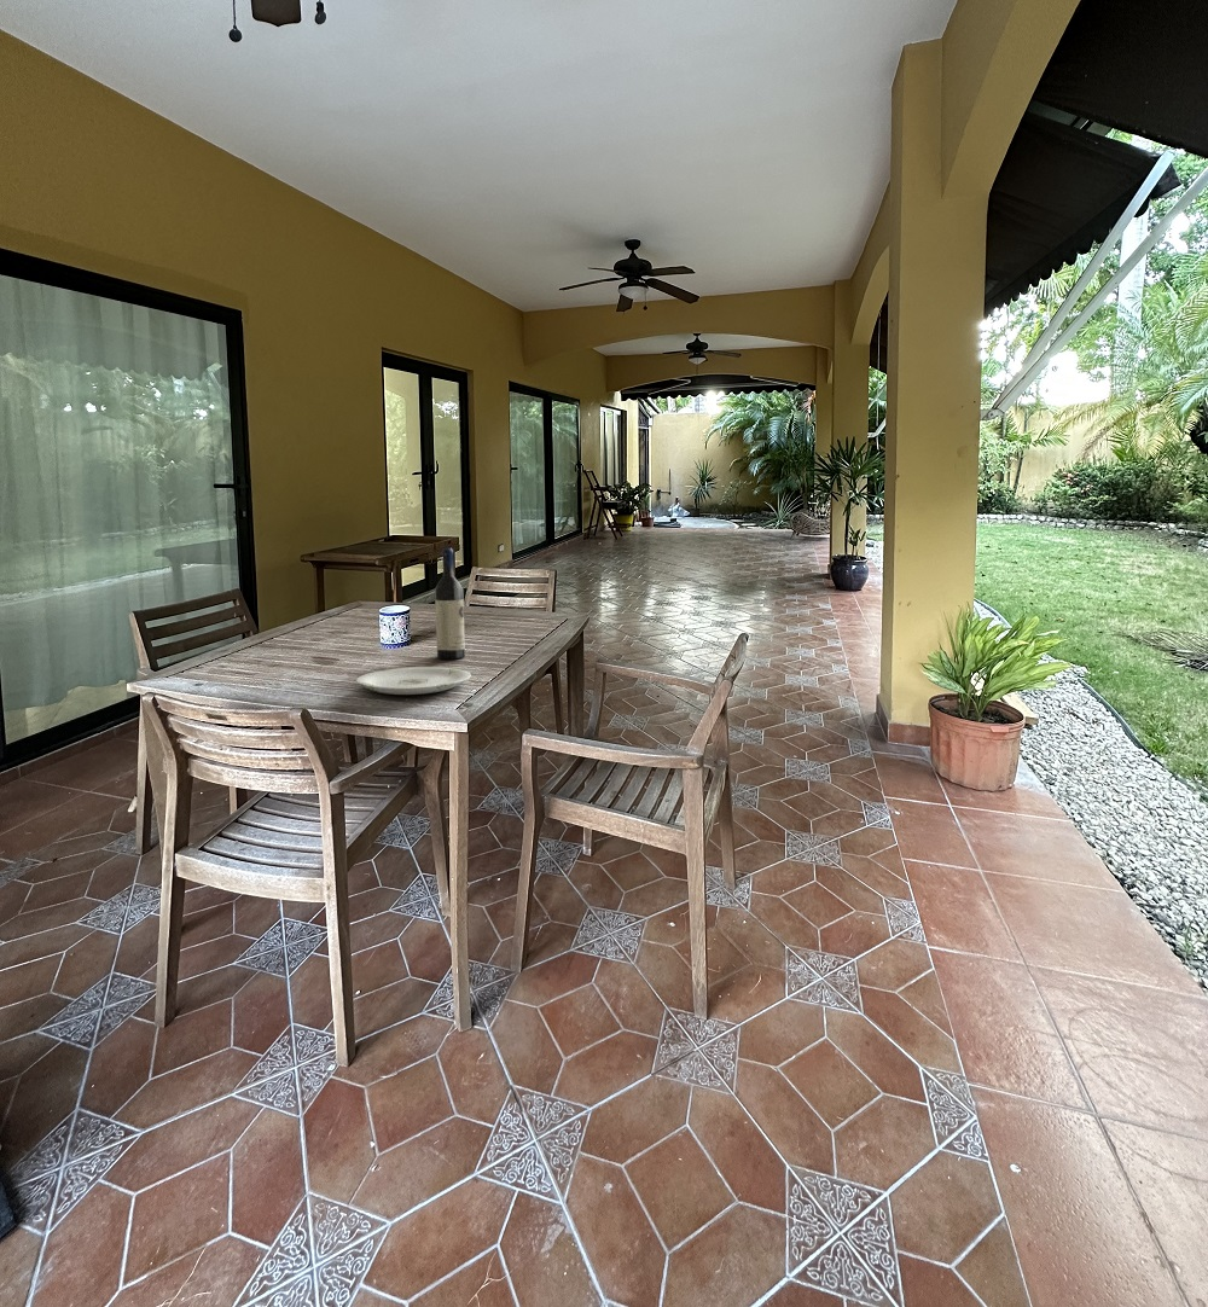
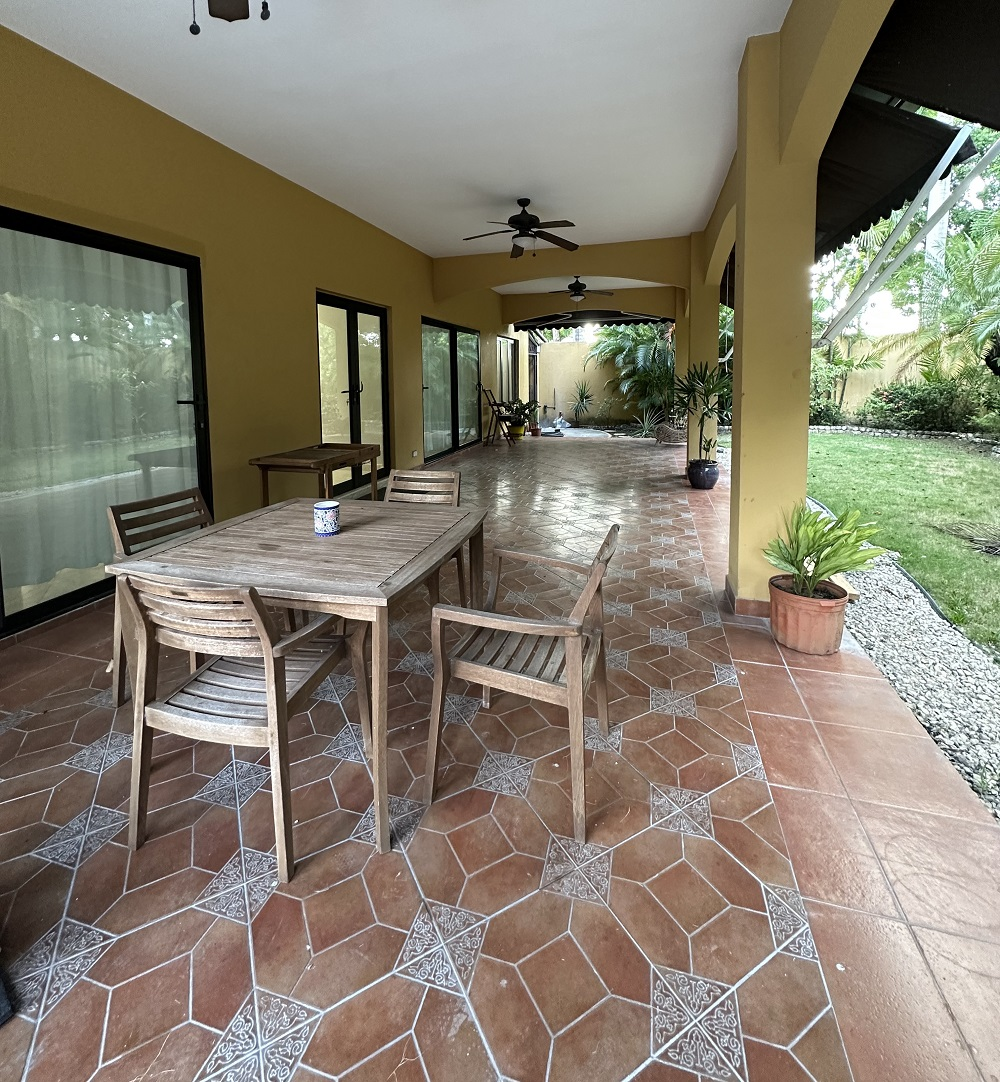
- wine bottle (449, 603)
- plate (414, 681)
